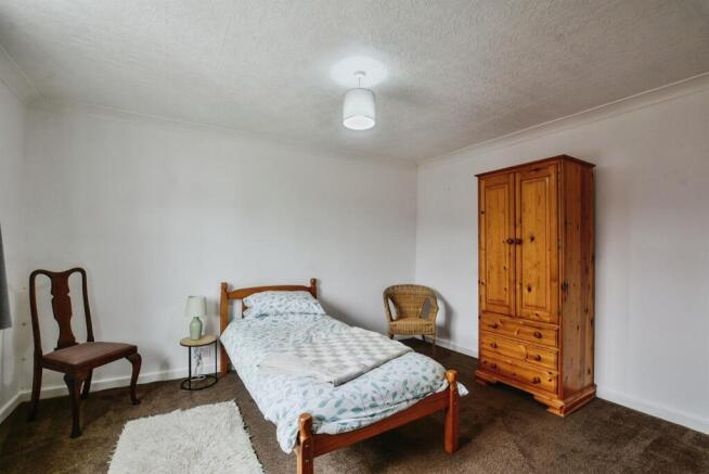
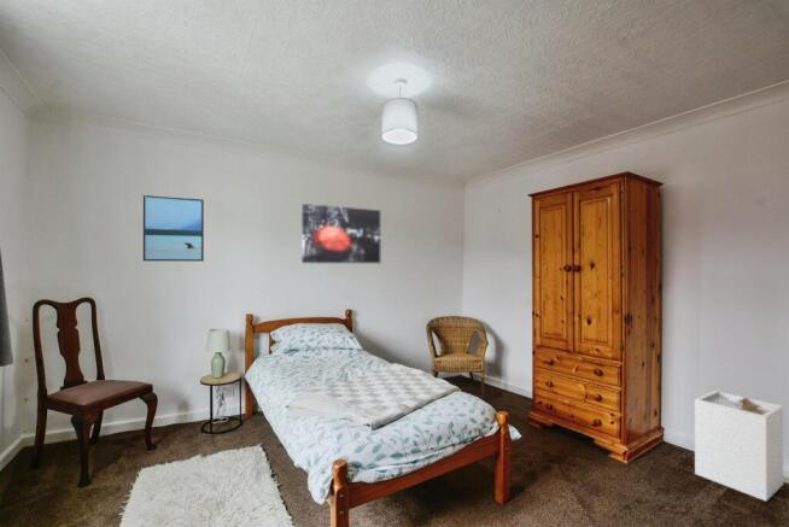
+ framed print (174, 229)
+ wall art (343, 235)
+ laundry hamper (737, 440)
